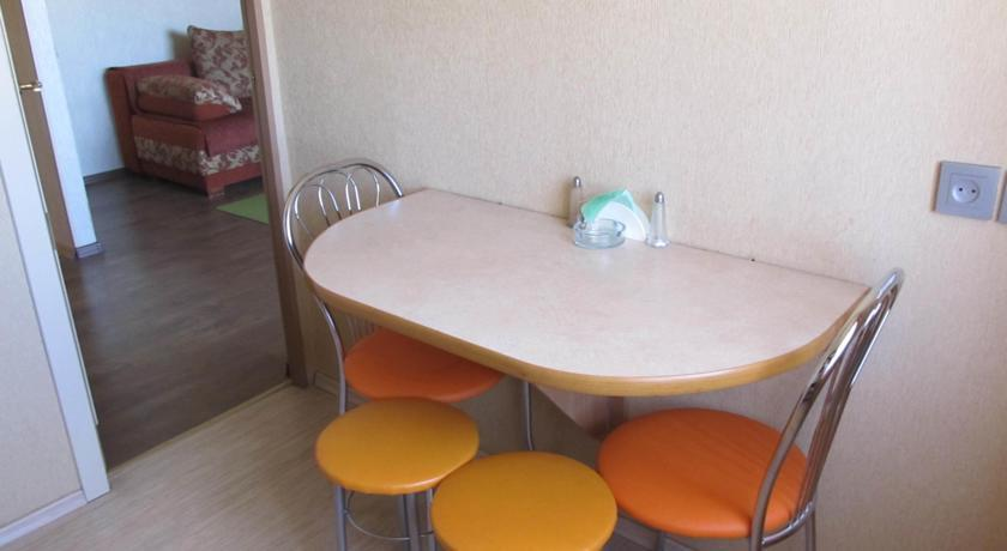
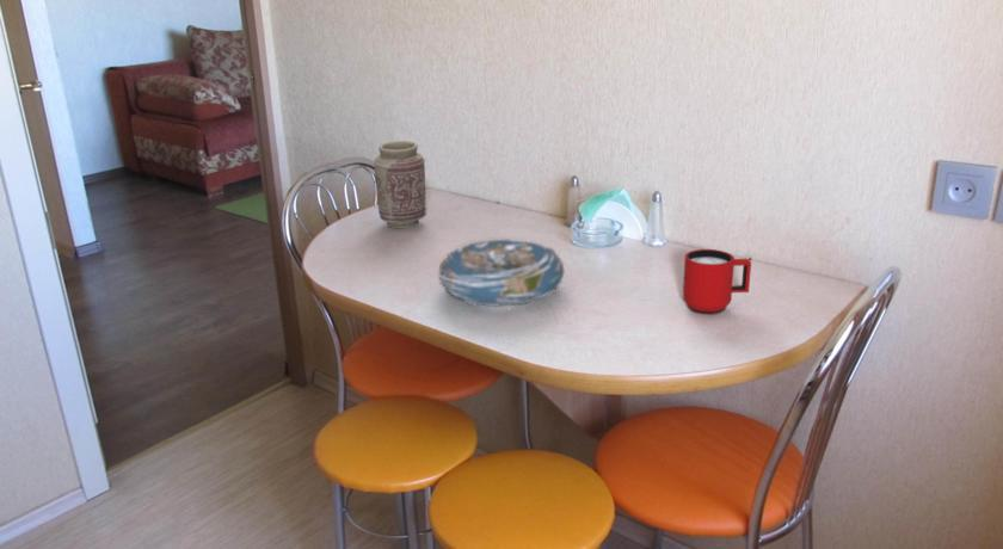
+ mug (716, 282)
+ decorative bowl (500, 271)
+ vase (400, 185)
